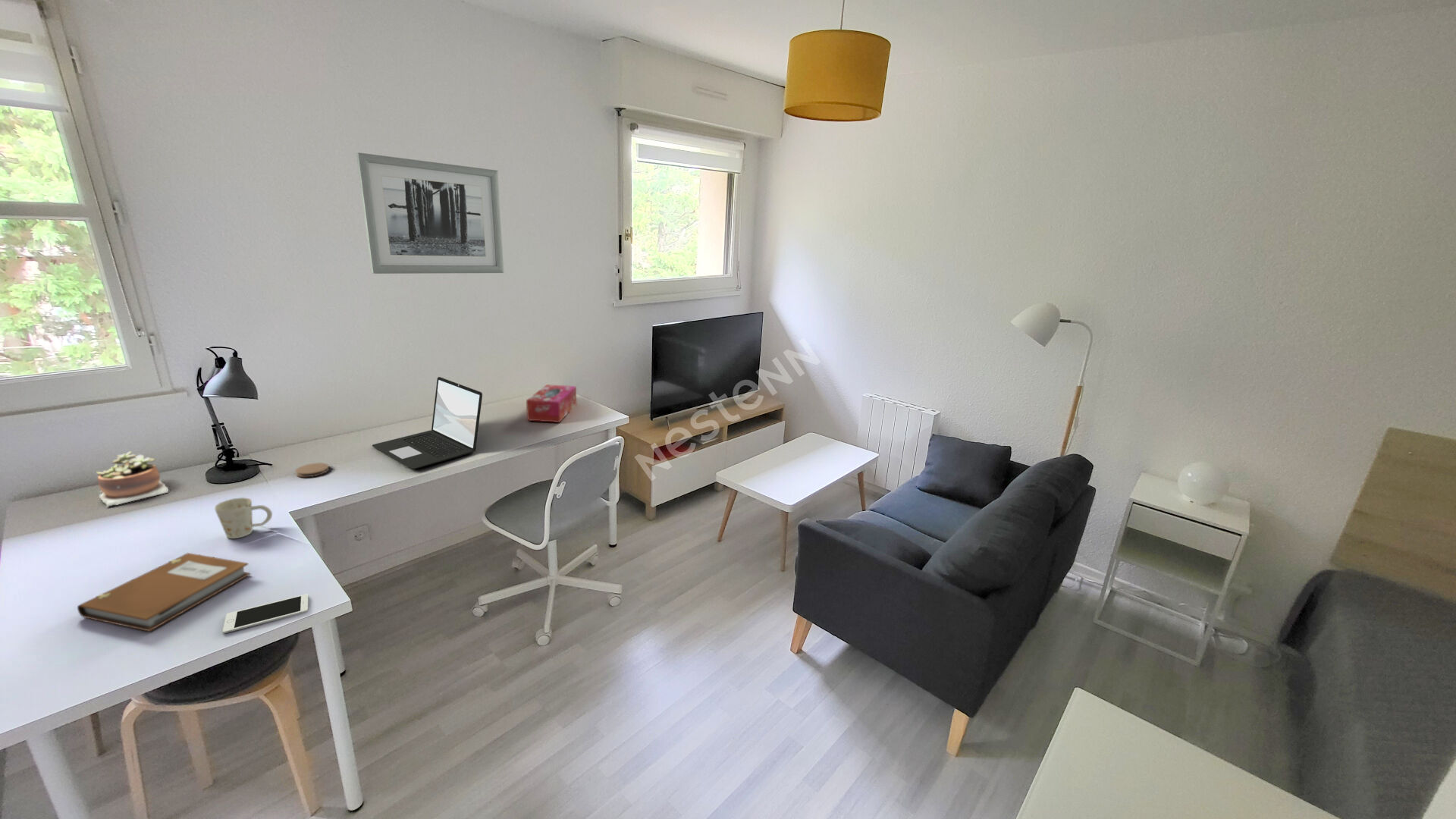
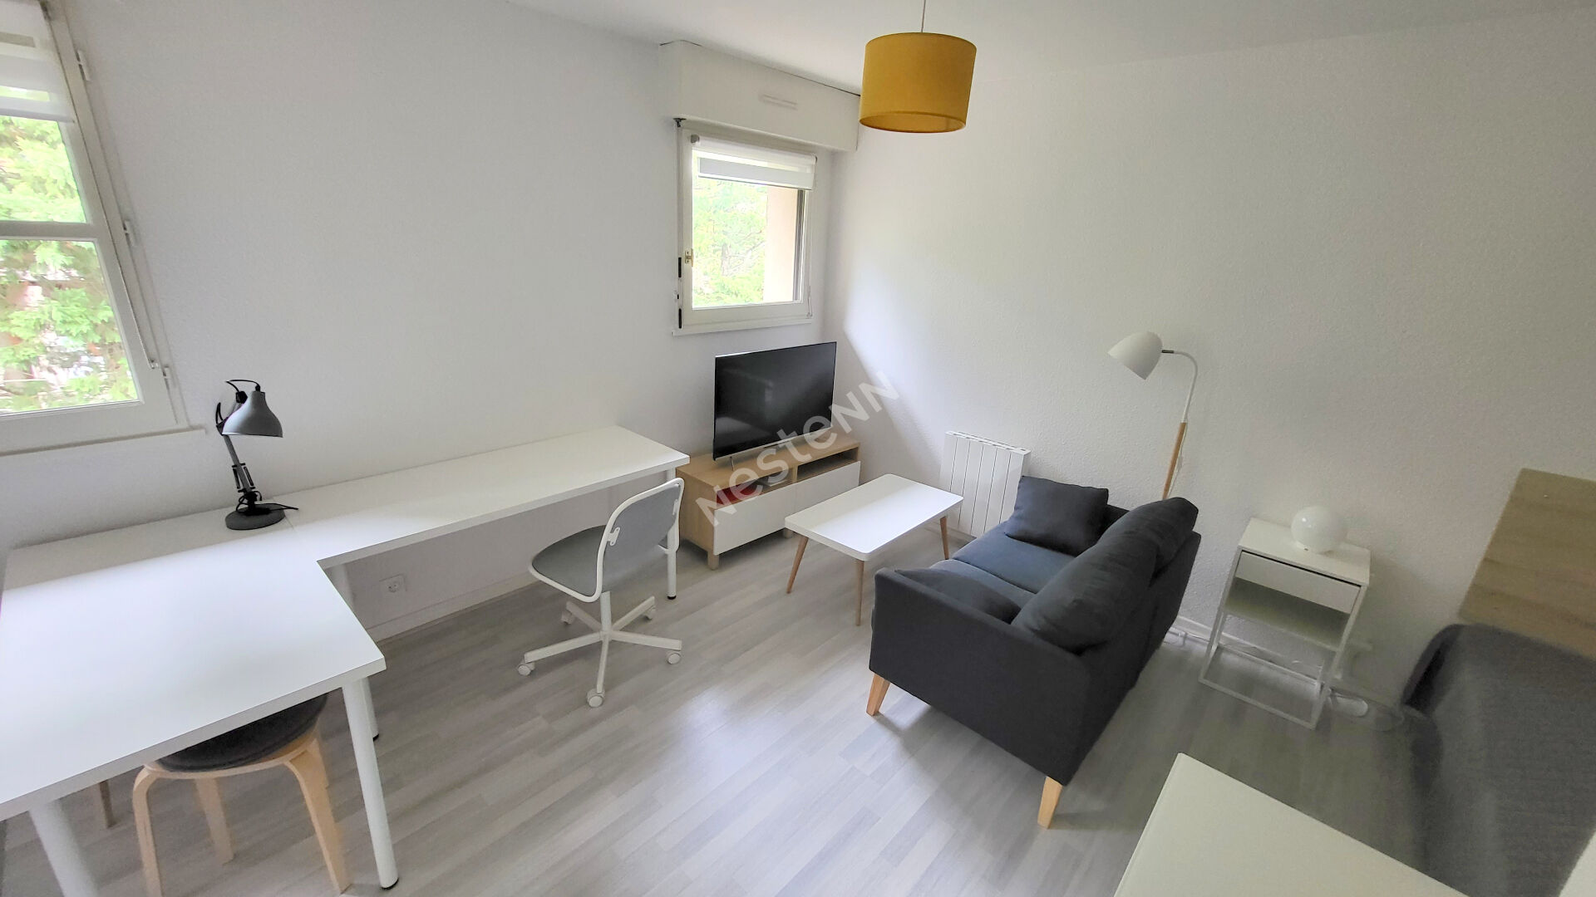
- succulent plant (128, 475)
- wall art (438, 219)
- mug (246, 517)
- laptop (432, 419)
- coaster (312, 469)
- cell phone (267, 613)
- notebook (171, 586)
- tissue box (553, 402)
